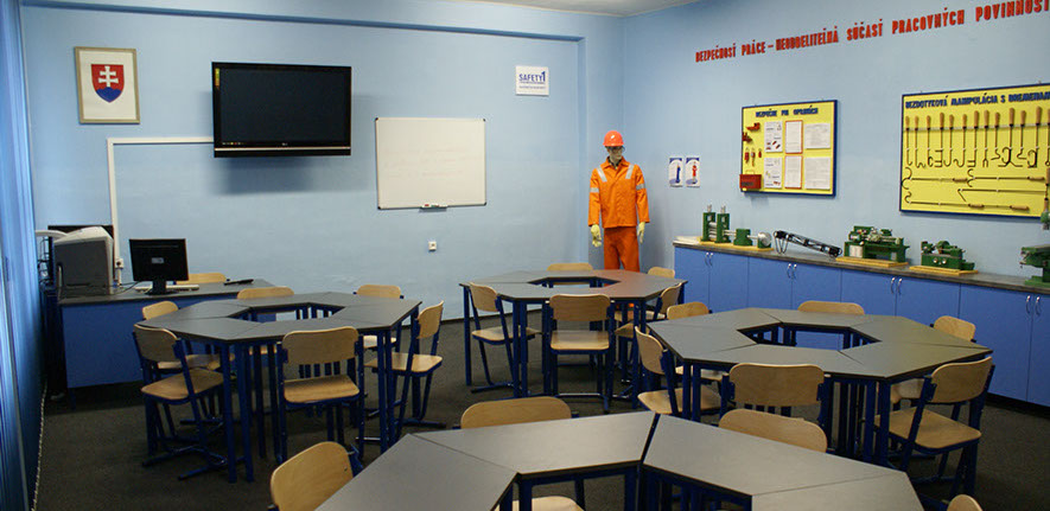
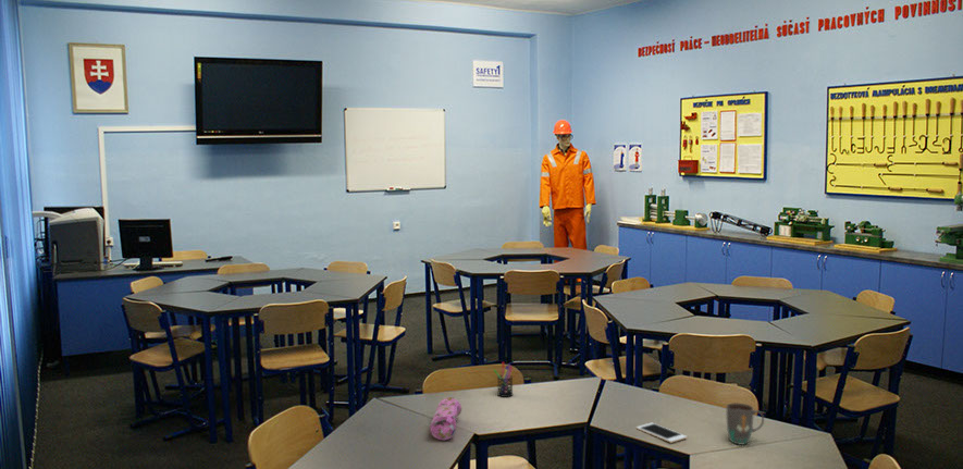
+ cell phone (660, 432)
+ pencil case (446, 417)
+ mug (744, 423)
+ pen holder (503, 379)
